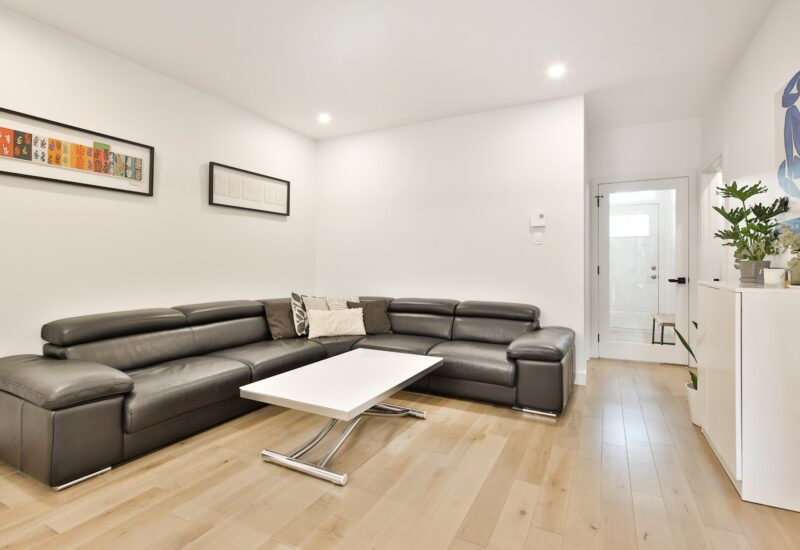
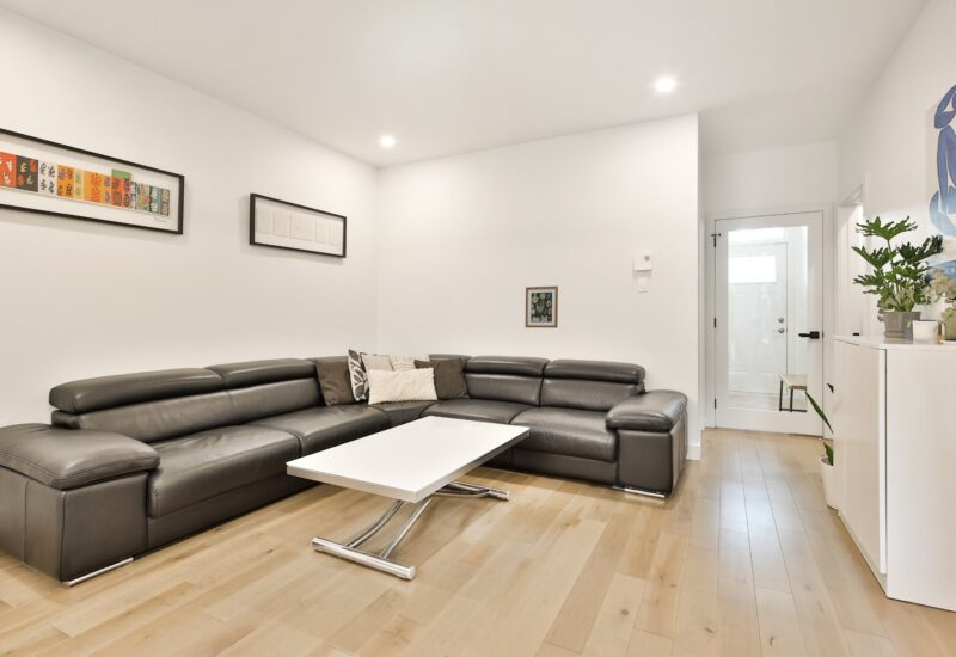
+ wall art (541, 307)
